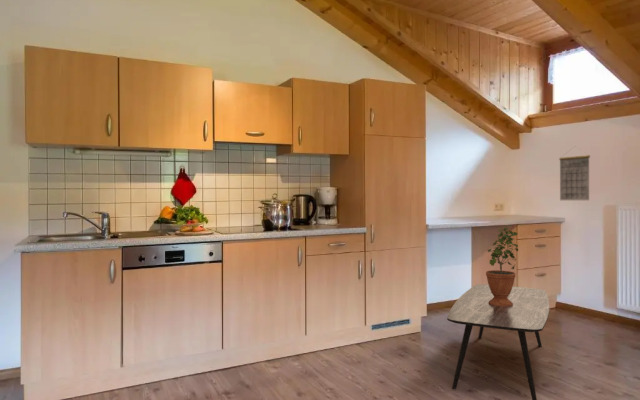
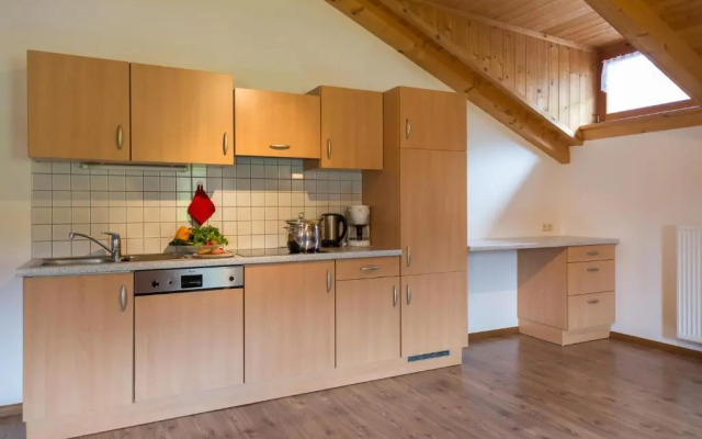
- calendar (574, 173)
- coffee table (504, 329)
- potted plant (503, 263)
